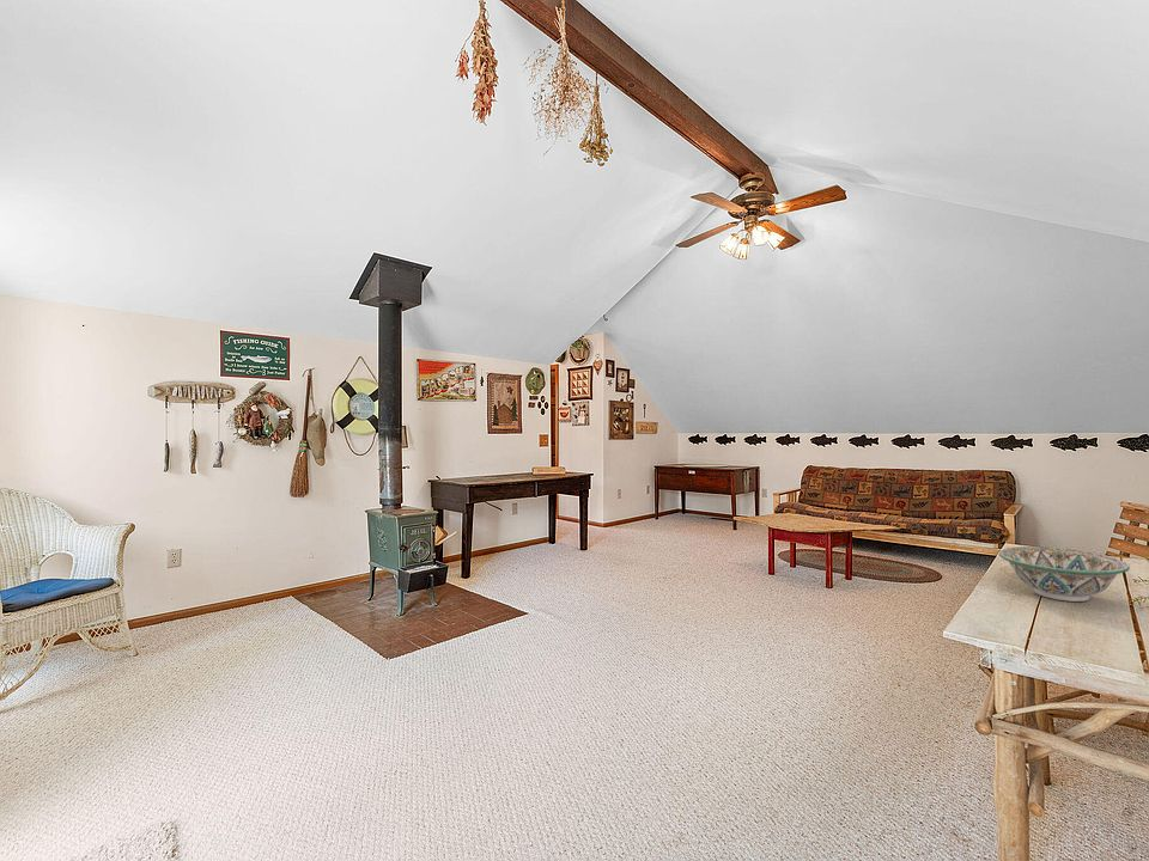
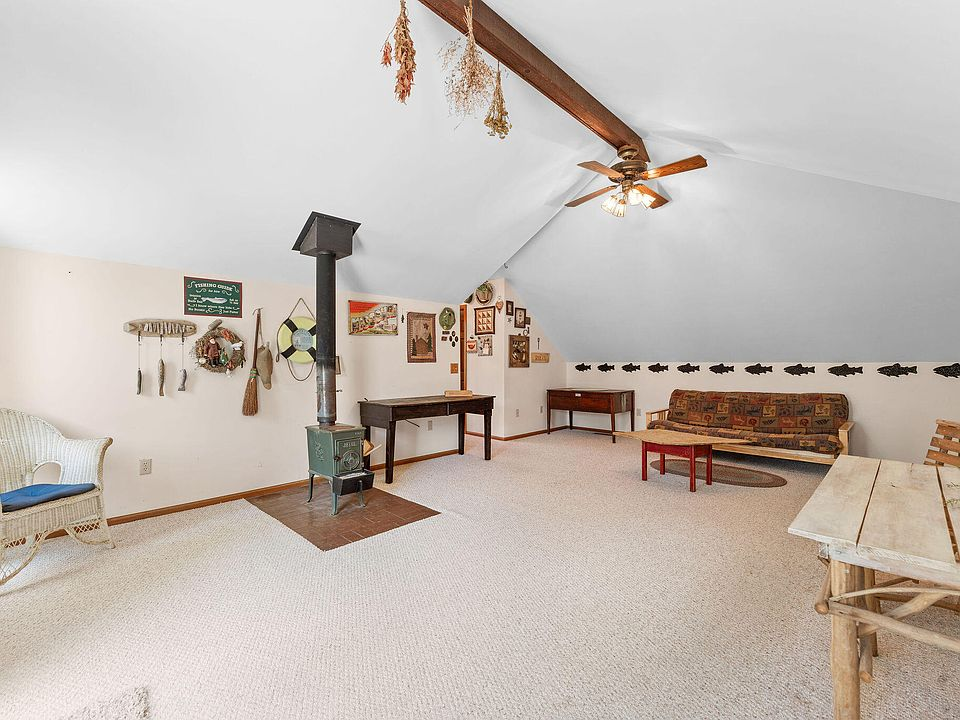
- decorative bowl (1059, 575)
